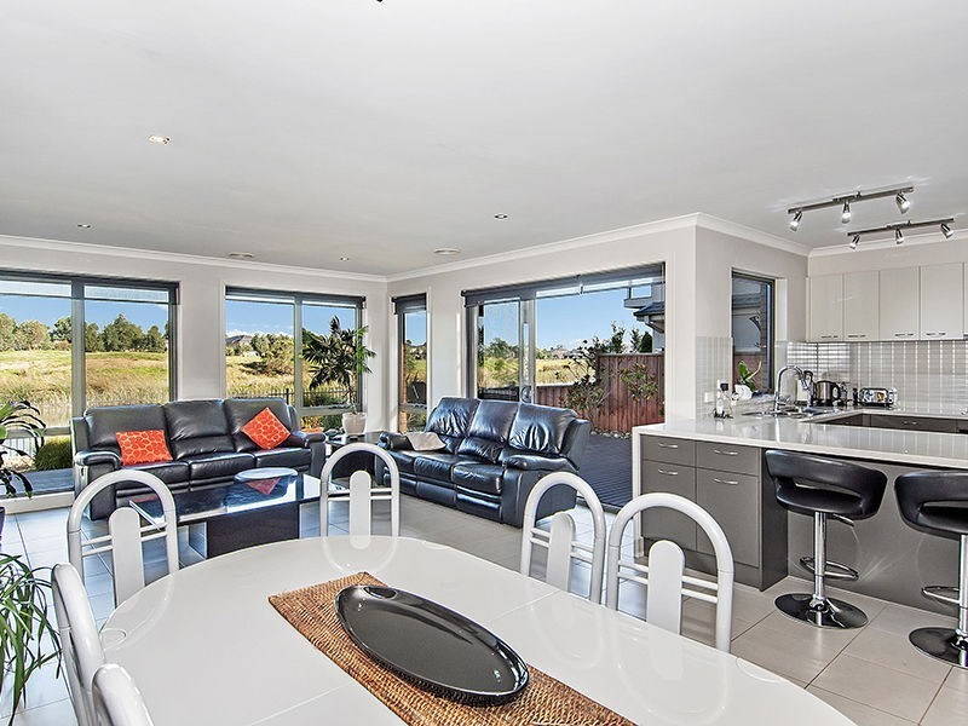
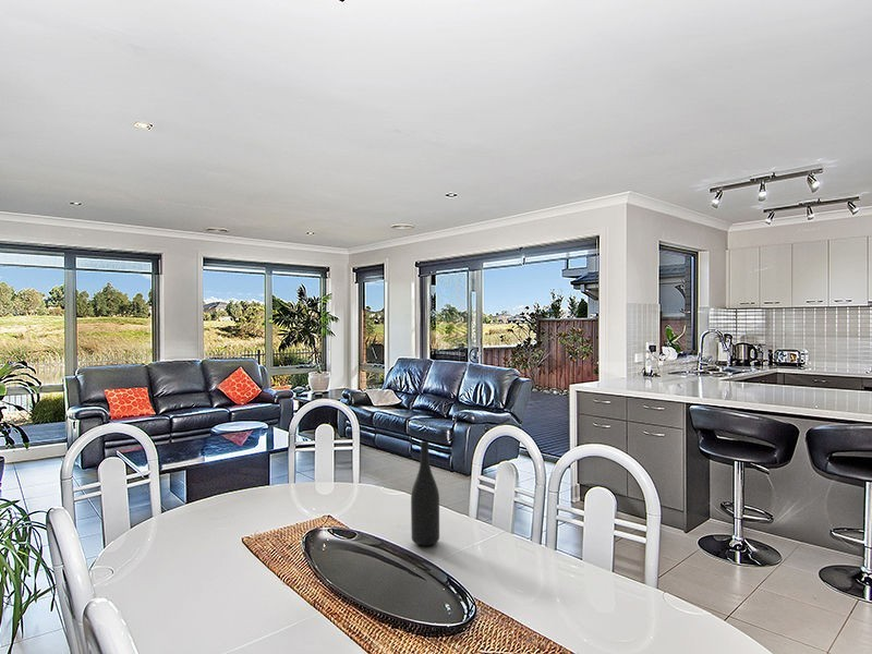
+ wine bottle (425, 492)
